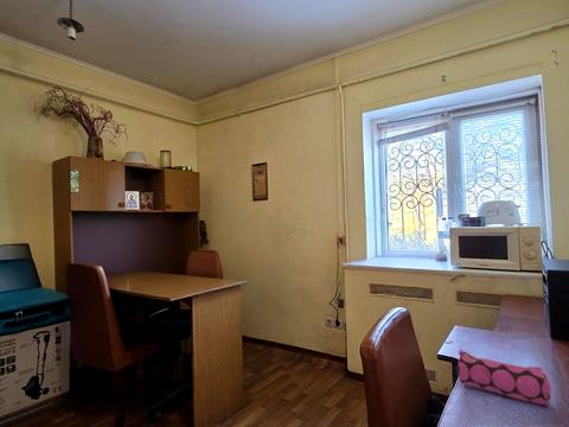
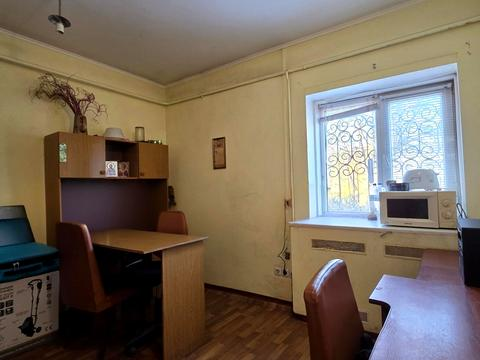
- pencil case (500, 375)
